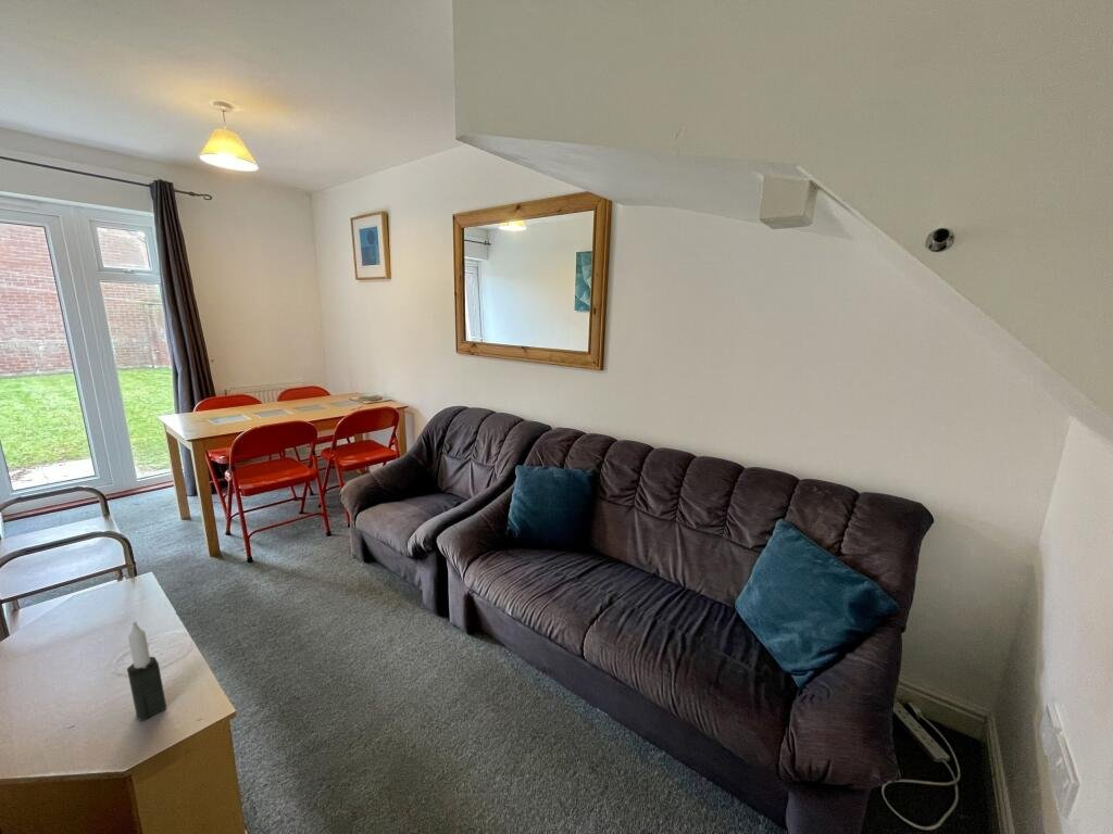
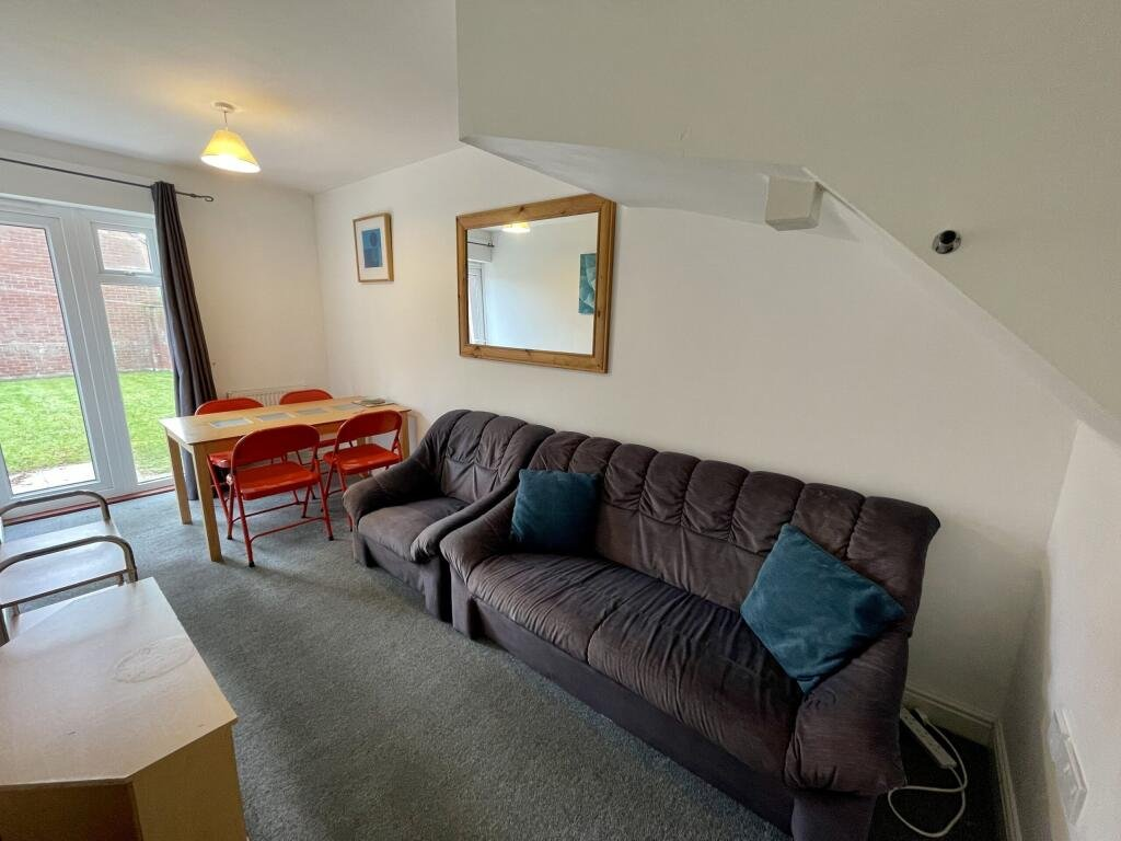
- candle (142, 667)
